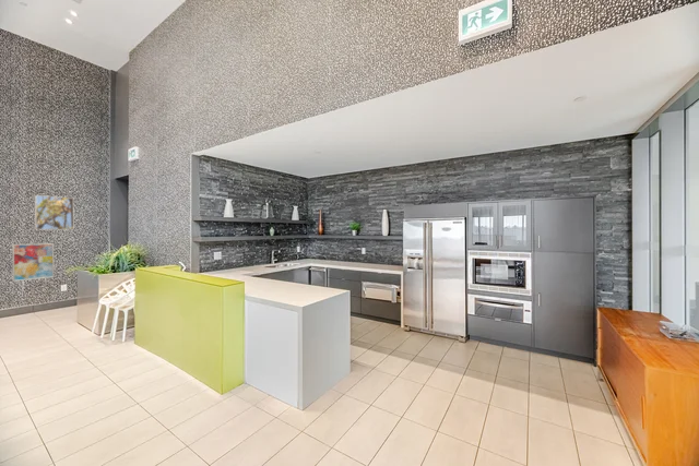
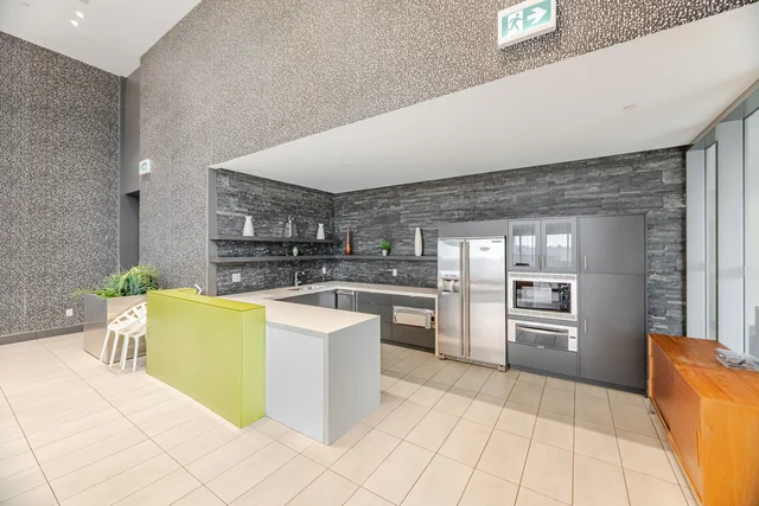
- wall art (34, 261)
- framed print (55, 213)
